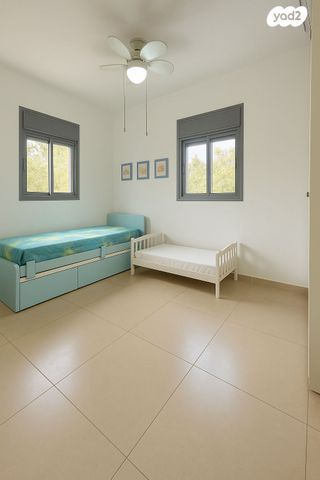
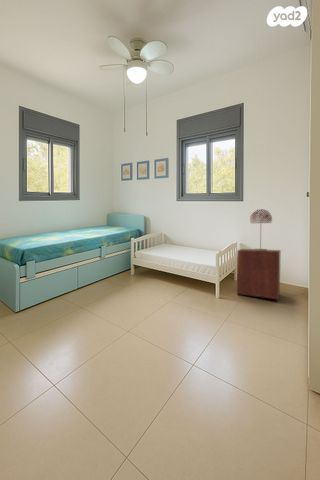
+ table lamp (260, 229)
+ nightstand (258, 272)
